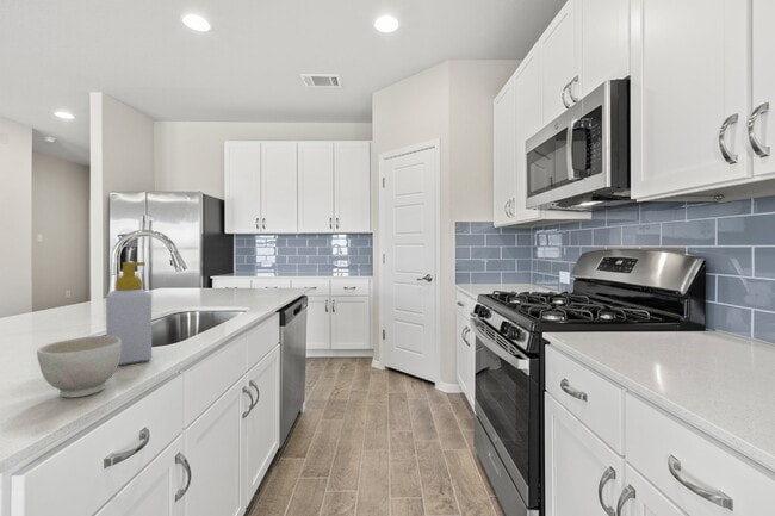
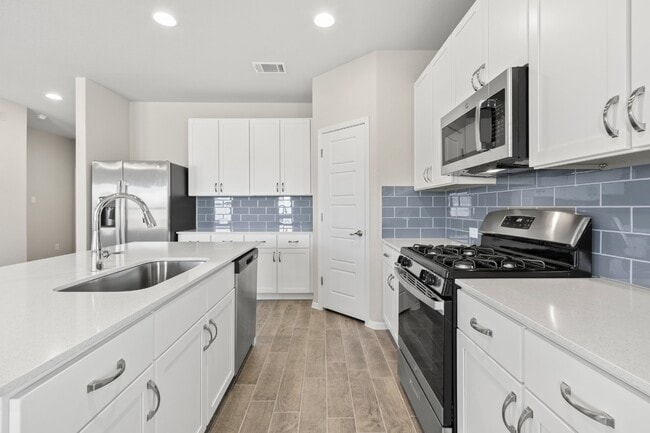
- soap bottle (129, 311)
- bowl (81, 367)
